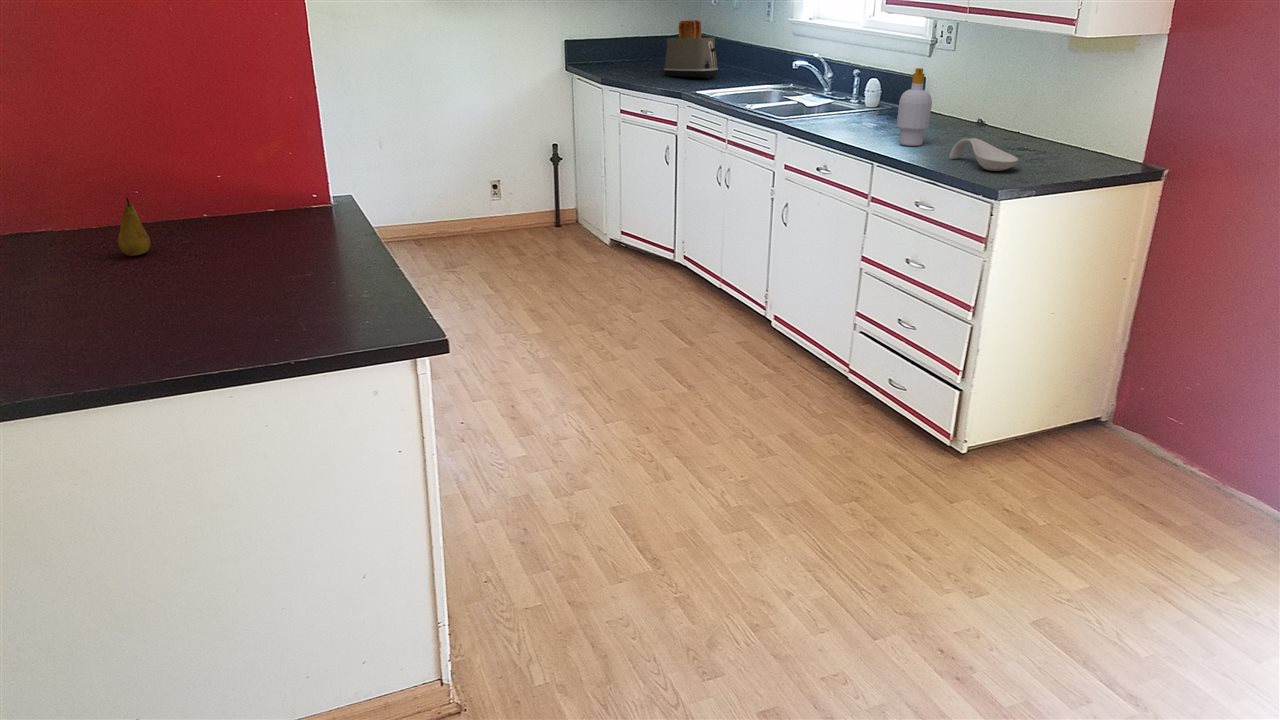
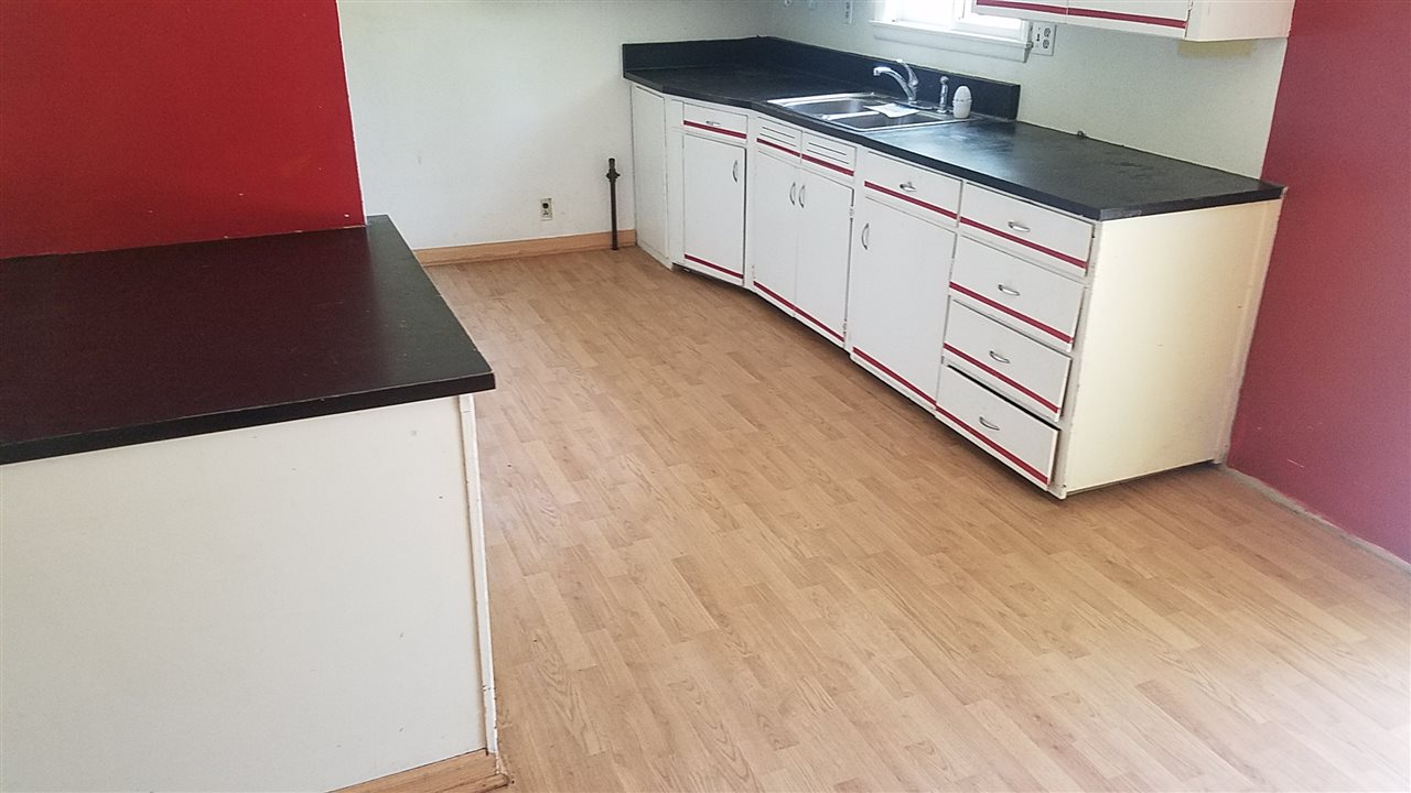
- soap bottle (914, 107)
- fruit (130, 226)
- toaster (691, 49)
- spoon rest (982, 153)
